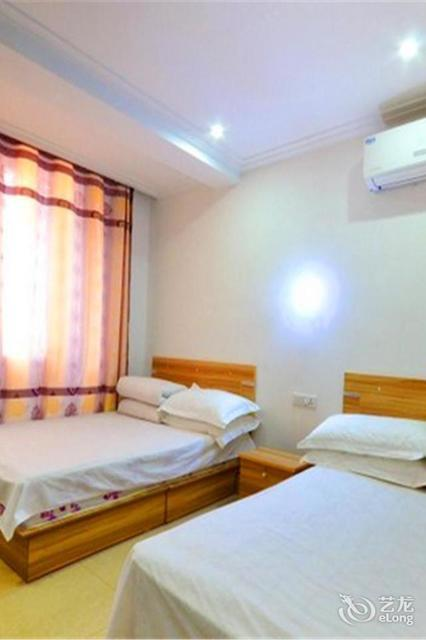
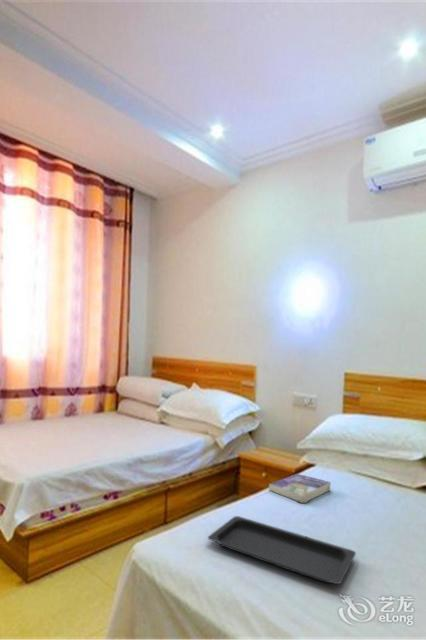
+ book (299, 486)
+ serving tray (279, 548)
